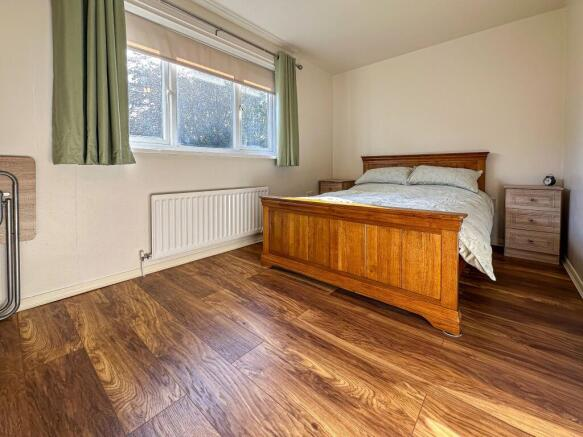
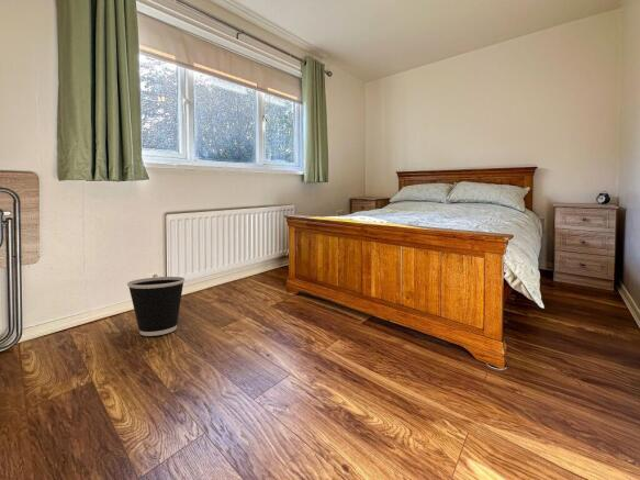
+ wastebasket (157, 305)
